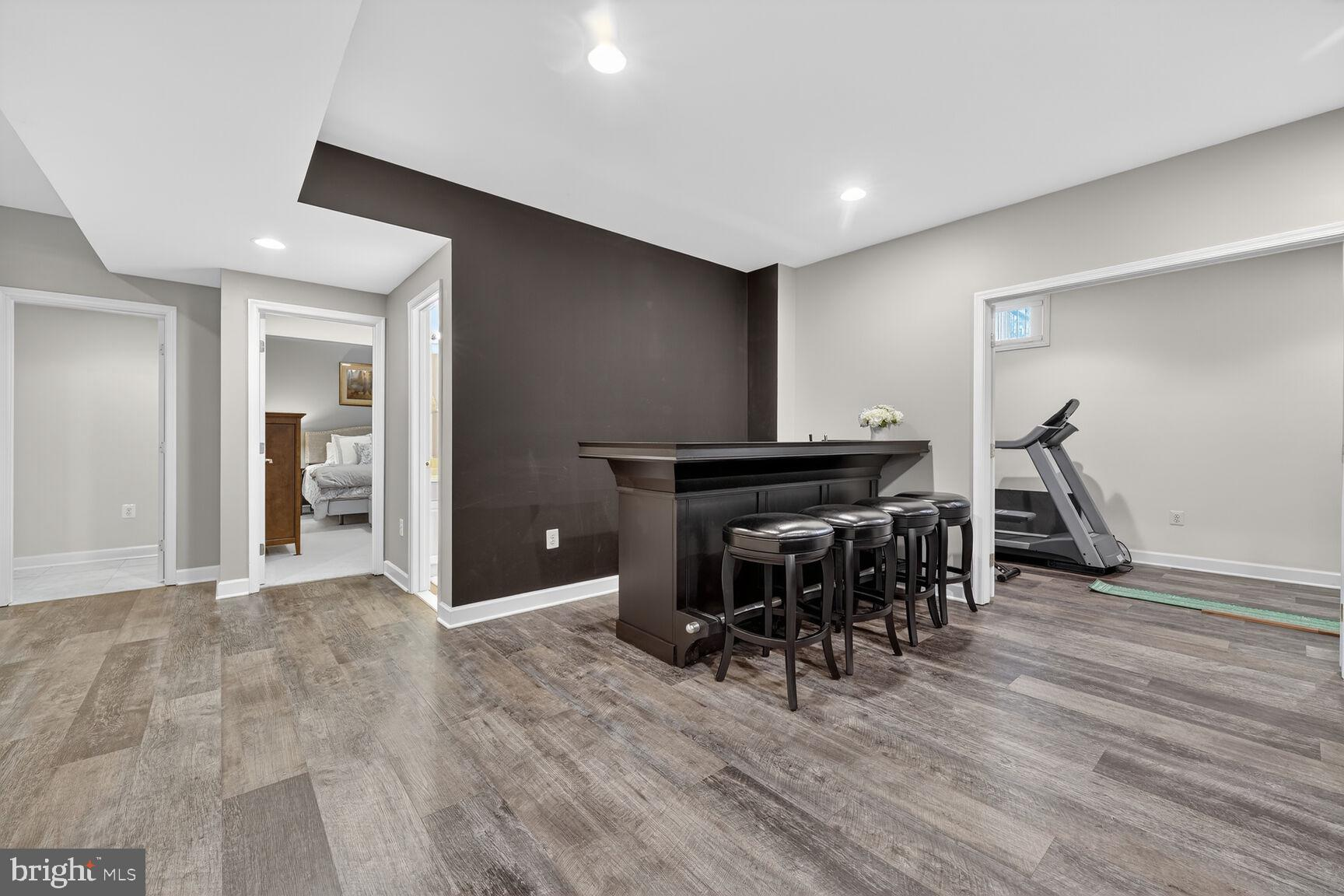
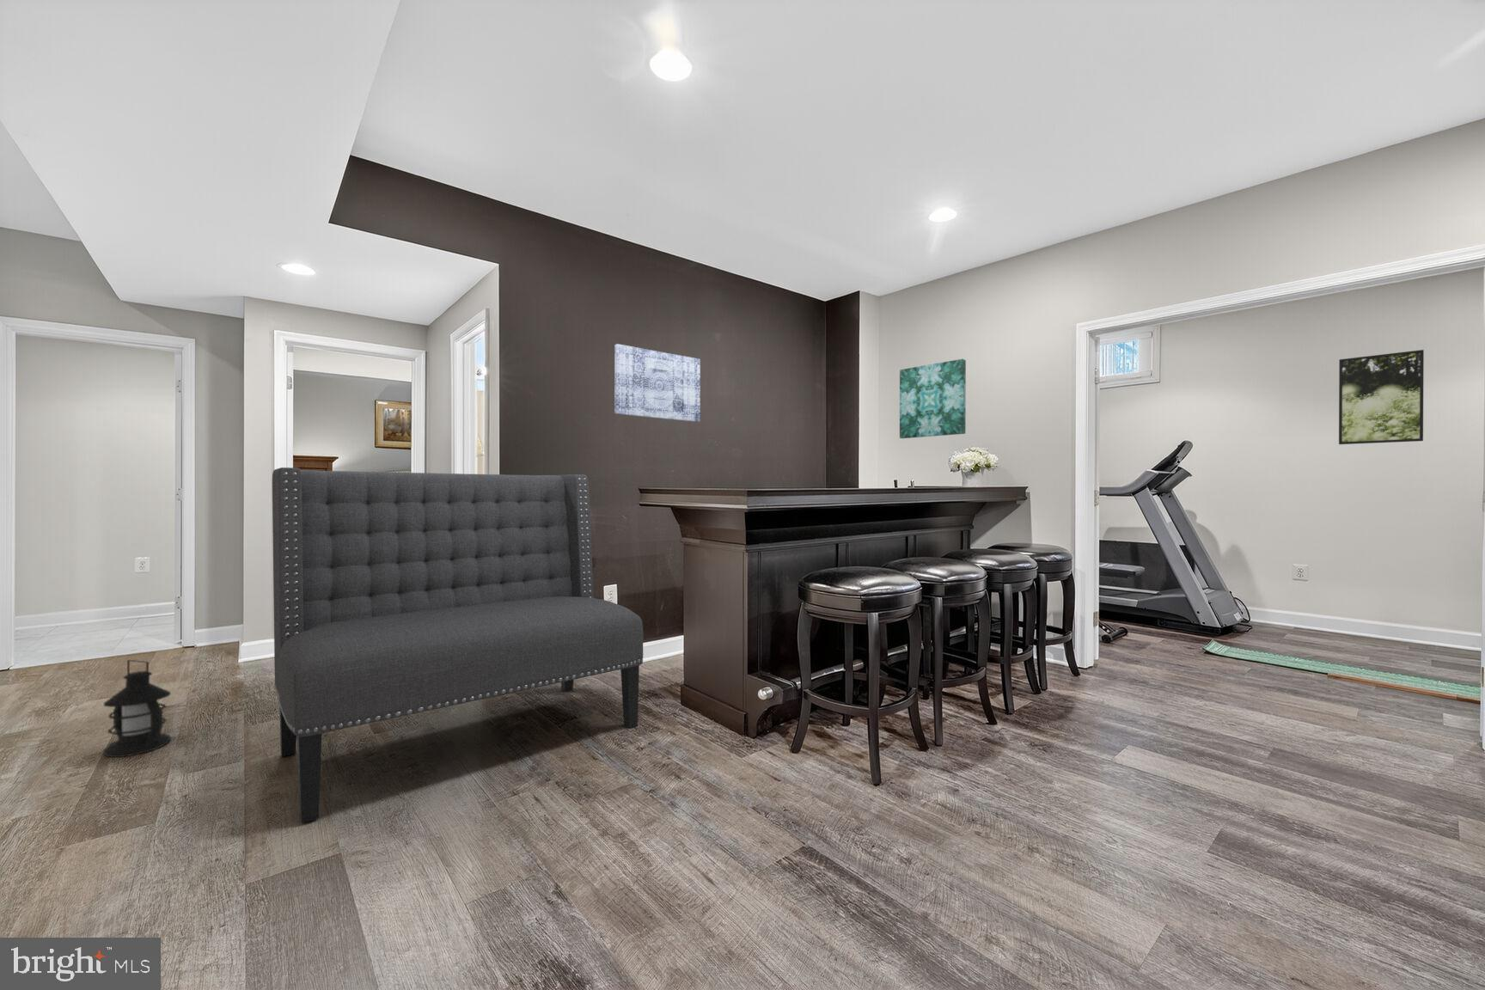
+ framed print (1379, 399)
+ sofa (466, 603)
+ lantern (137, 704)
+ wall art (660, 385)
+ wall art (930, 400)
